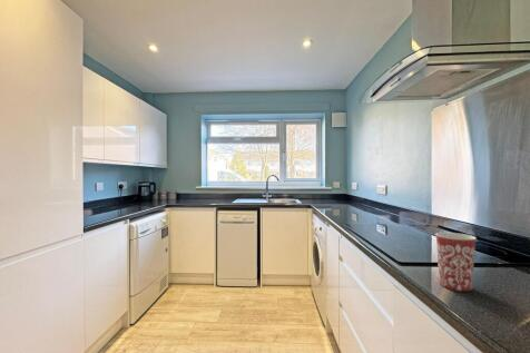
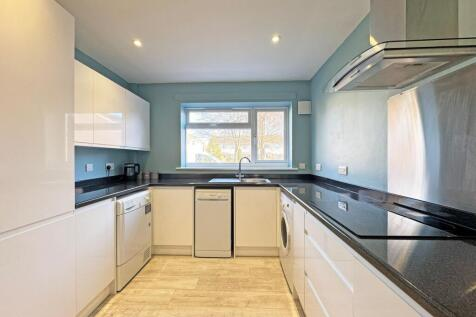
- mug (453, 258)
